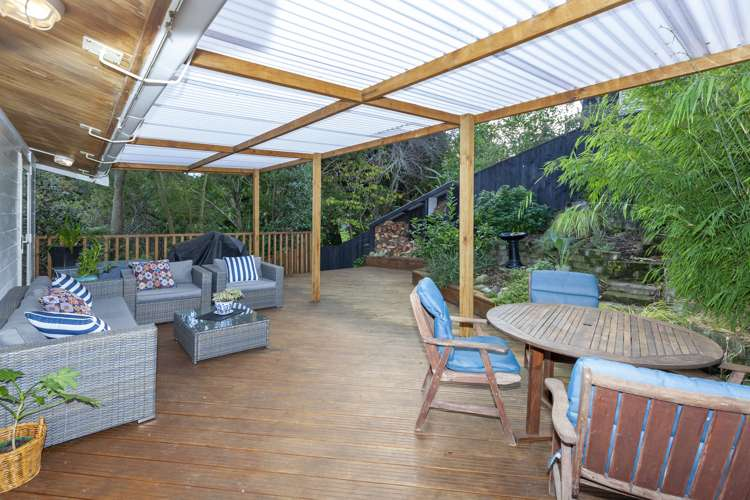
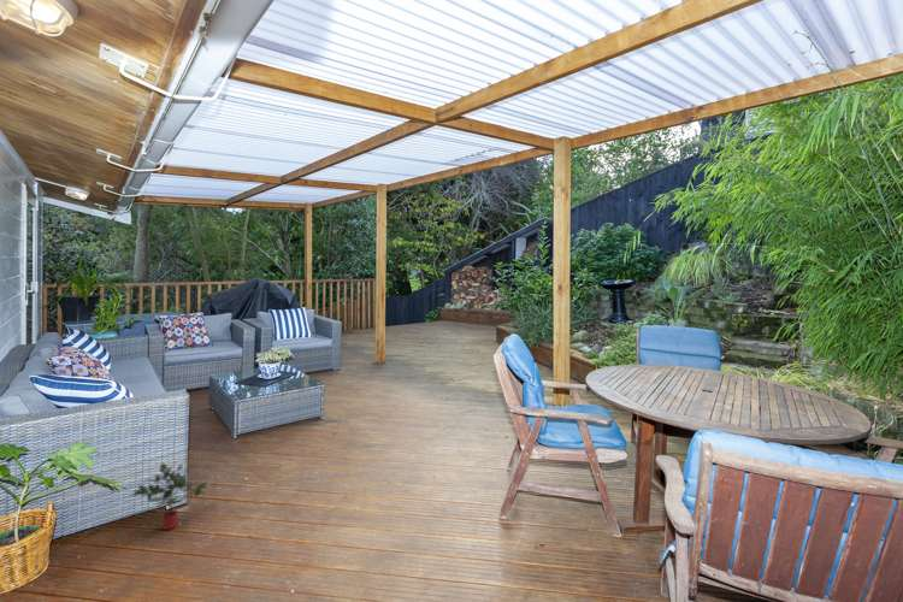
+ potted plant (172, 491)
